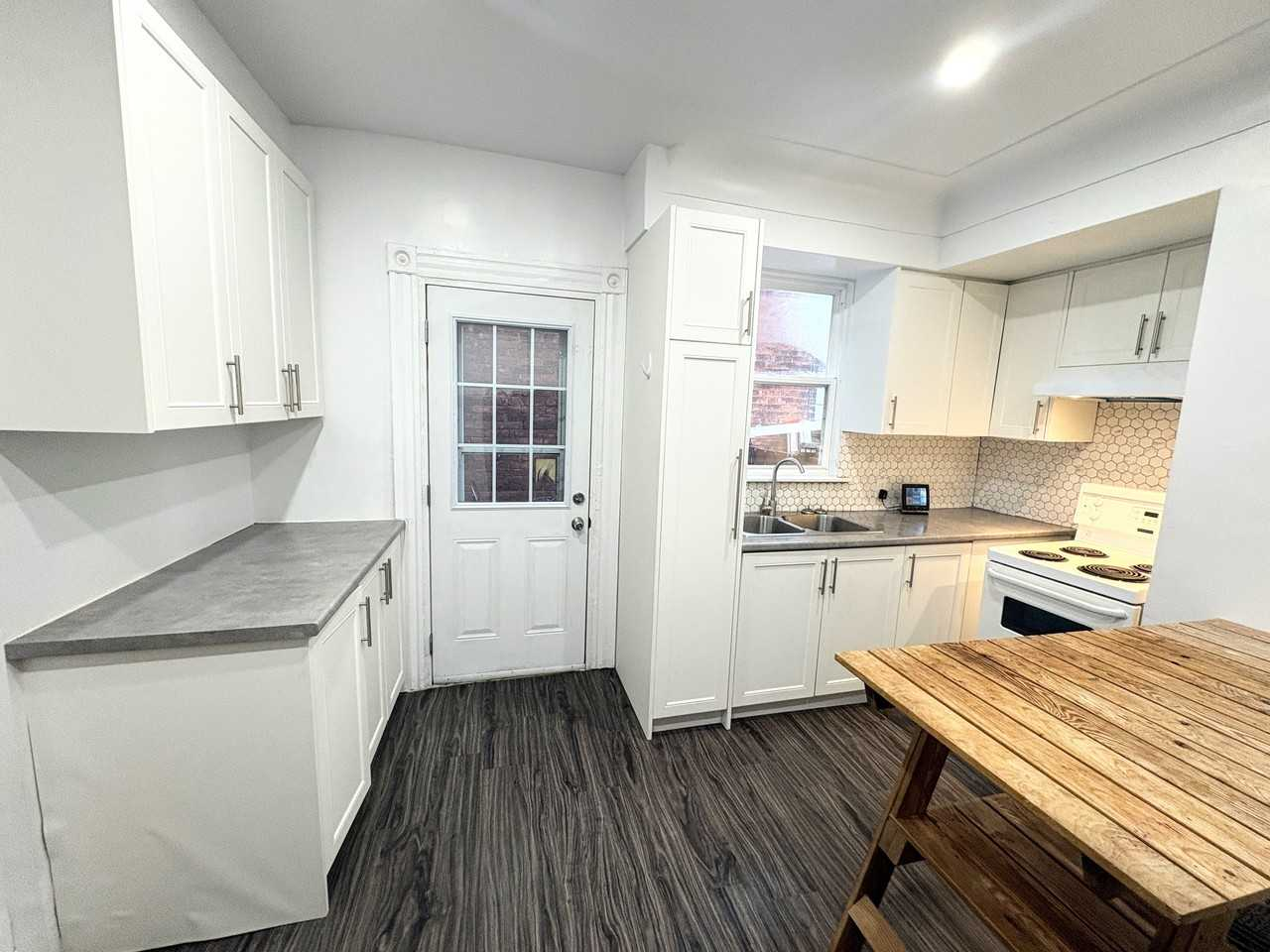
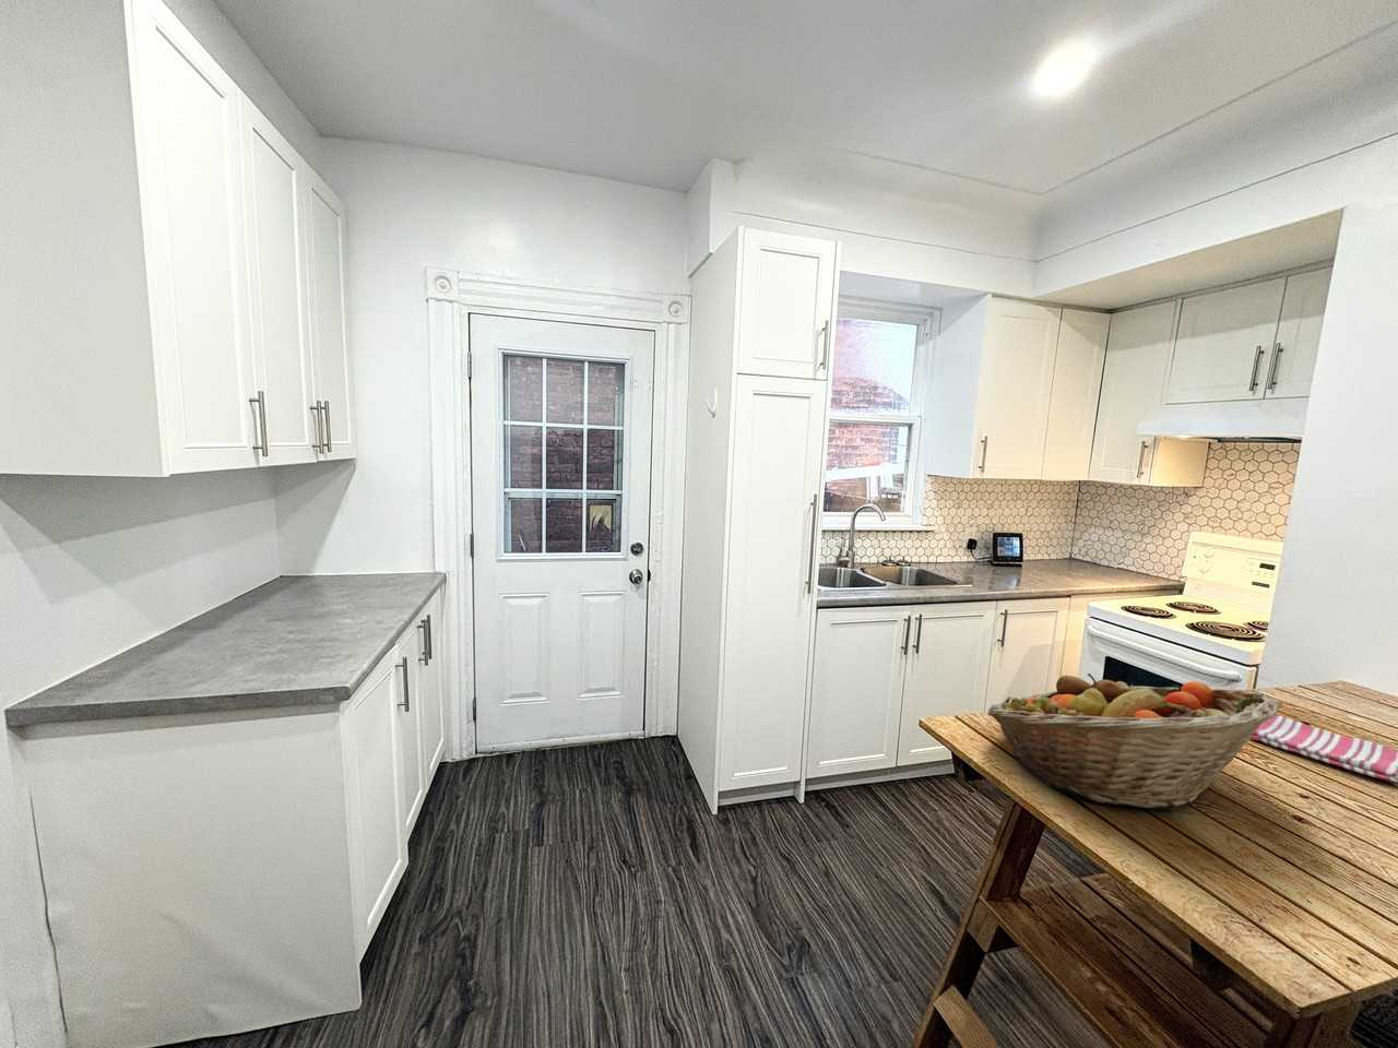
+ dish towel (1325, 743)
+ fruit basket (1121, 723)
